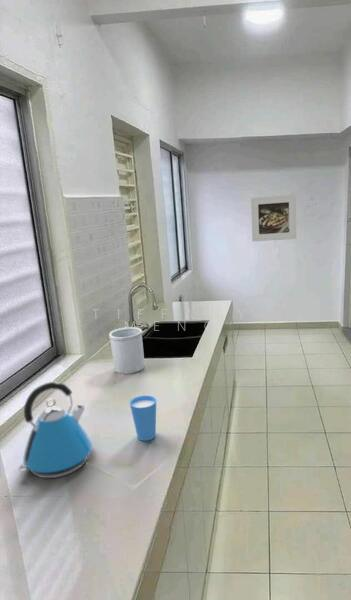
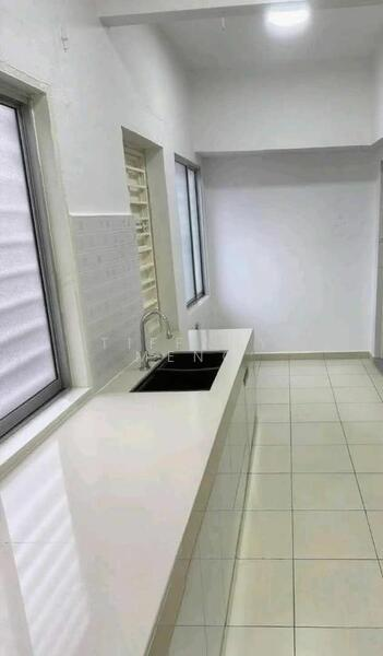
- utensil holder (127, 350)
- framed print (273, 218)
- kettle (51, 423)
- cup (144, 418)
